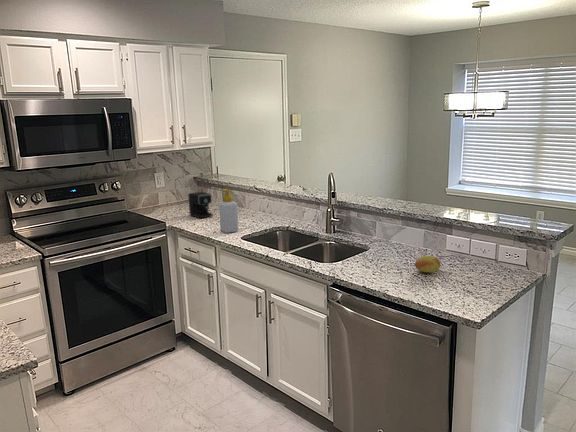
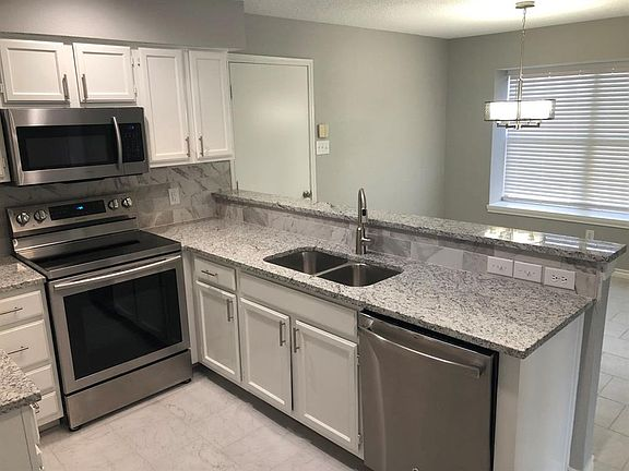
- soap bottle (228, 210)
- coffee maker (210, 202)
- fruit (427, 264)
